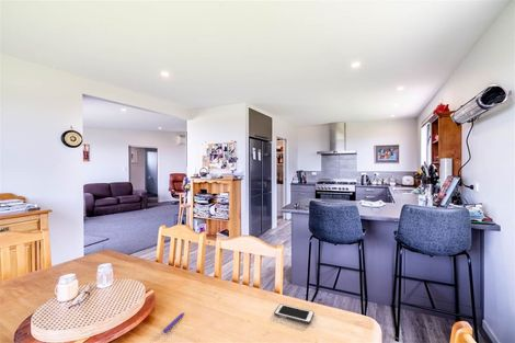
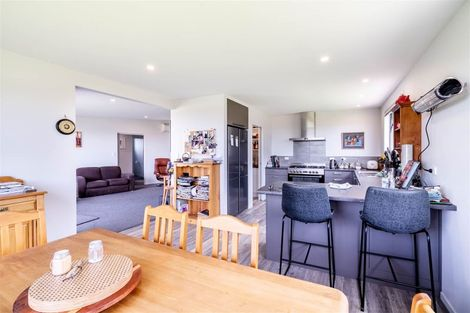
- cell phone (294, 312)
- pen (174, 321)
